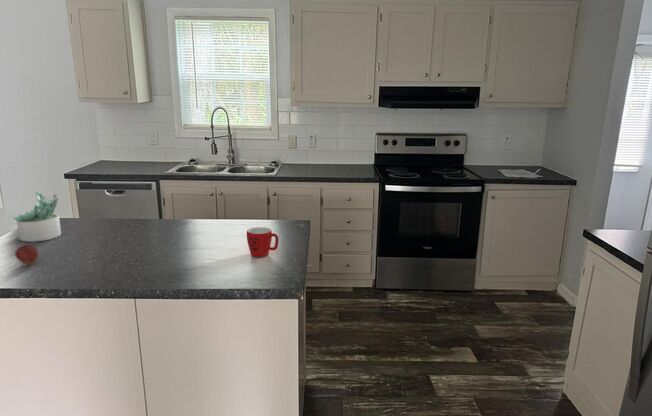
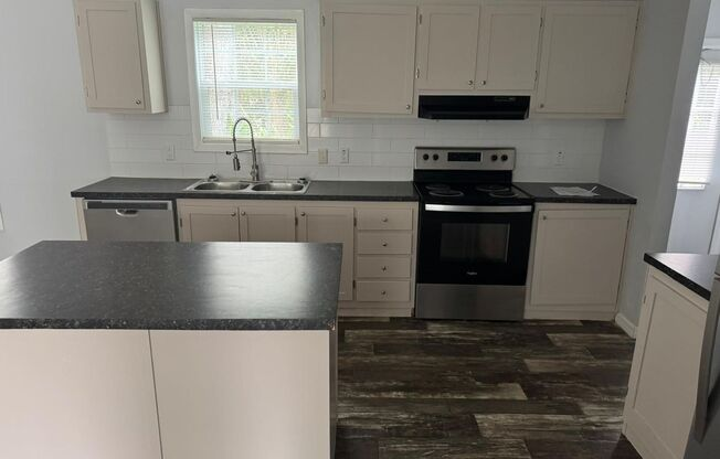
- fruit (26, 254)
- succulent plant (36, 214)
- mug (263, 242)
